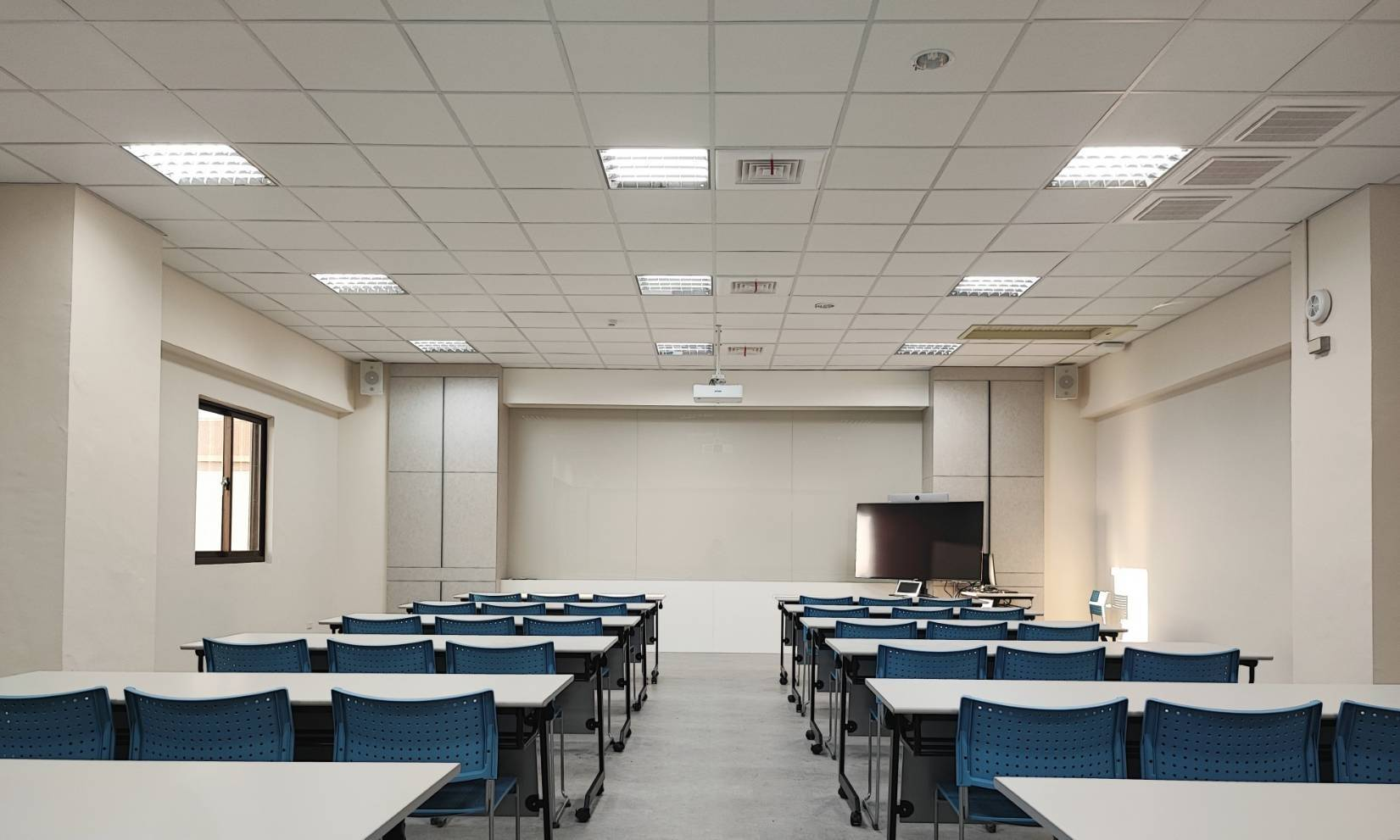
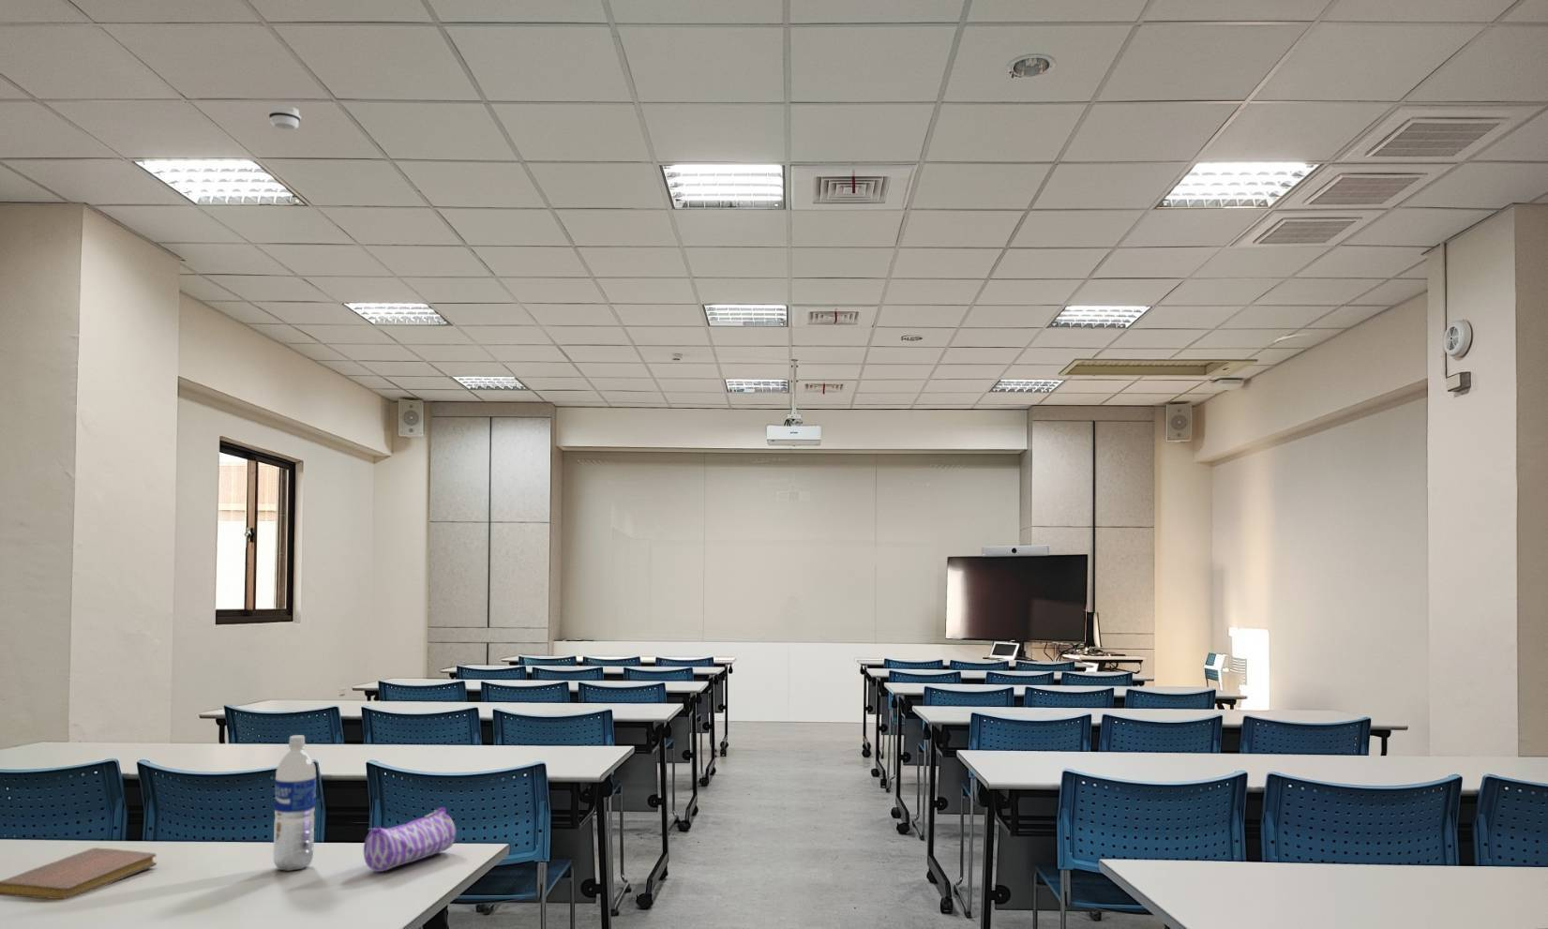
+ pencil case (411, 838)
+ water bottle (294, 801)
+ smoke detector (284, 117)
+ notebook (79, 873)
